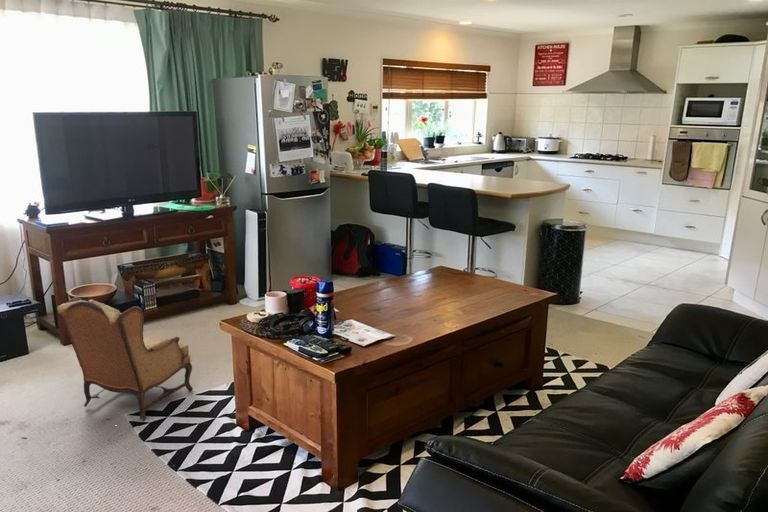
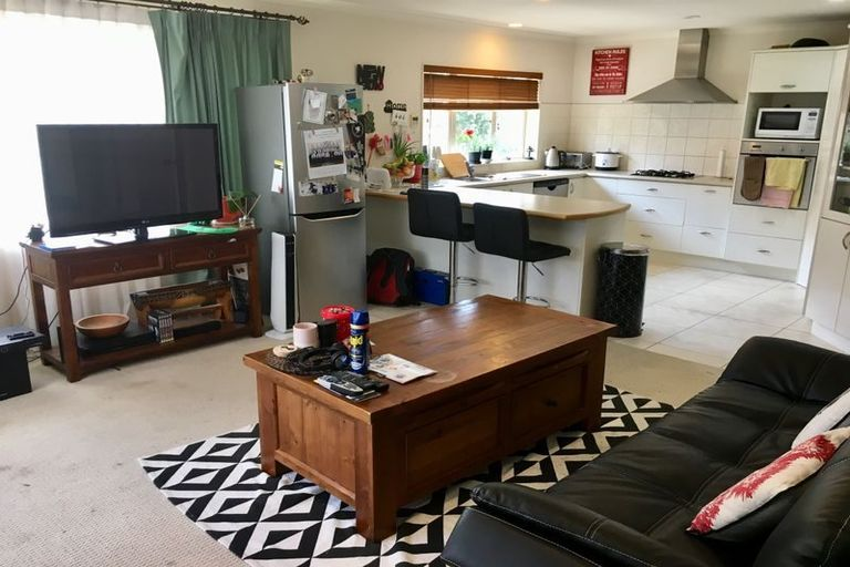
- armchair (95, 346)
